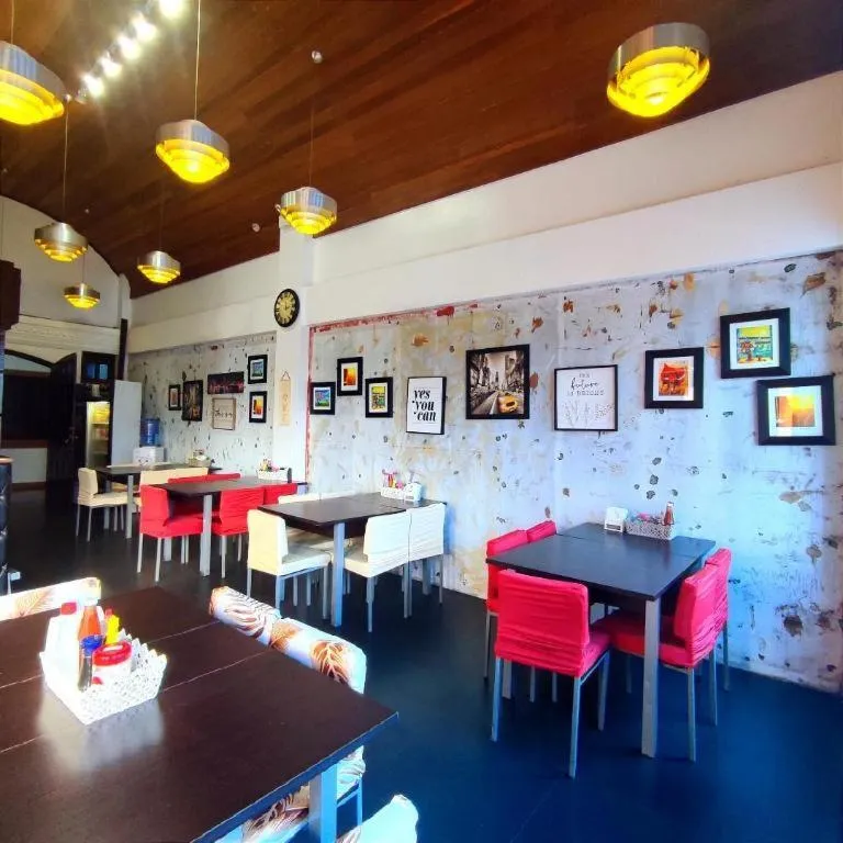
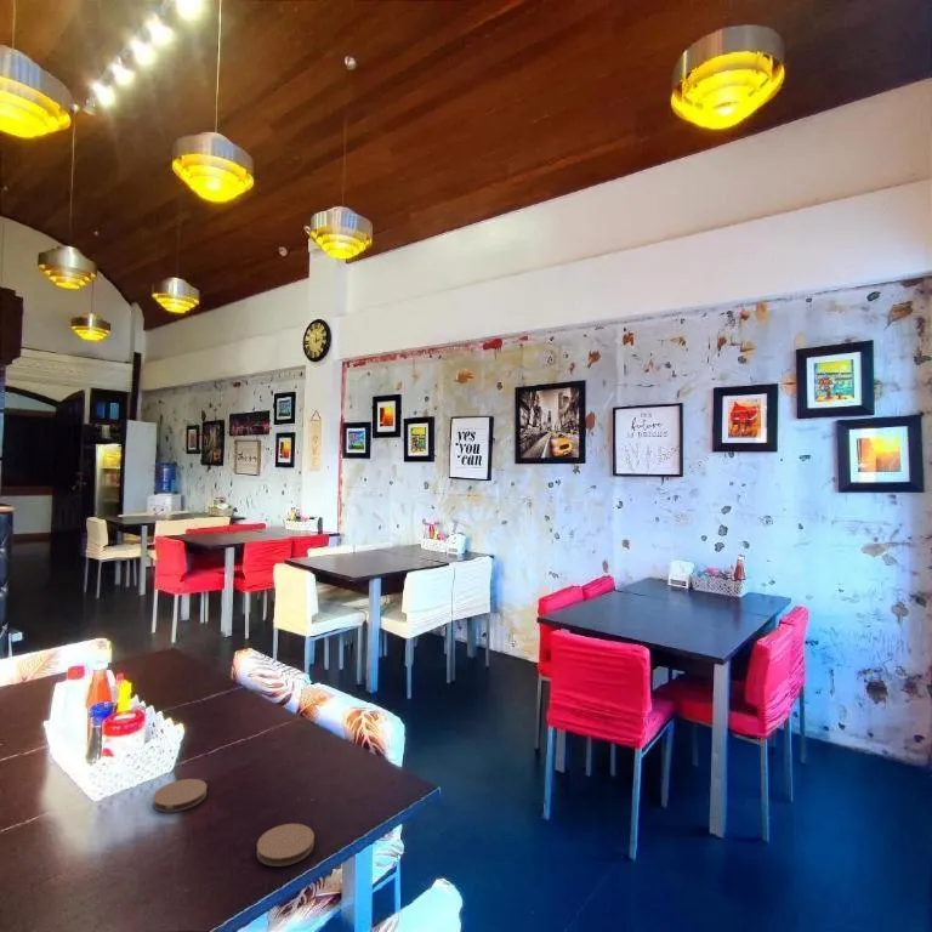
+ coaster (285, 843)
+ coaster (180, 794)
